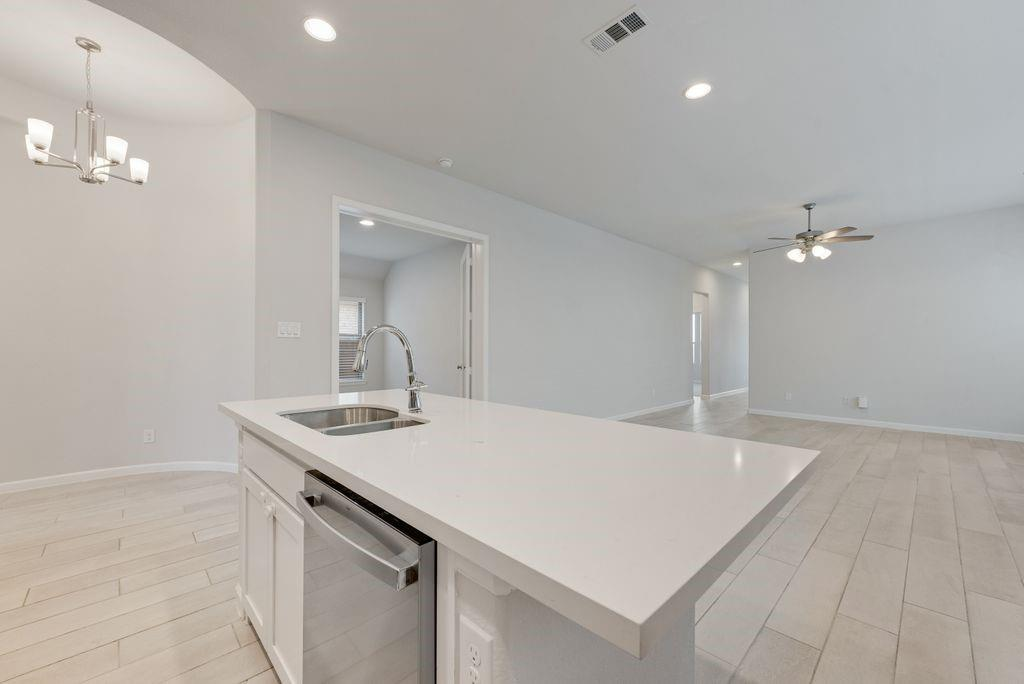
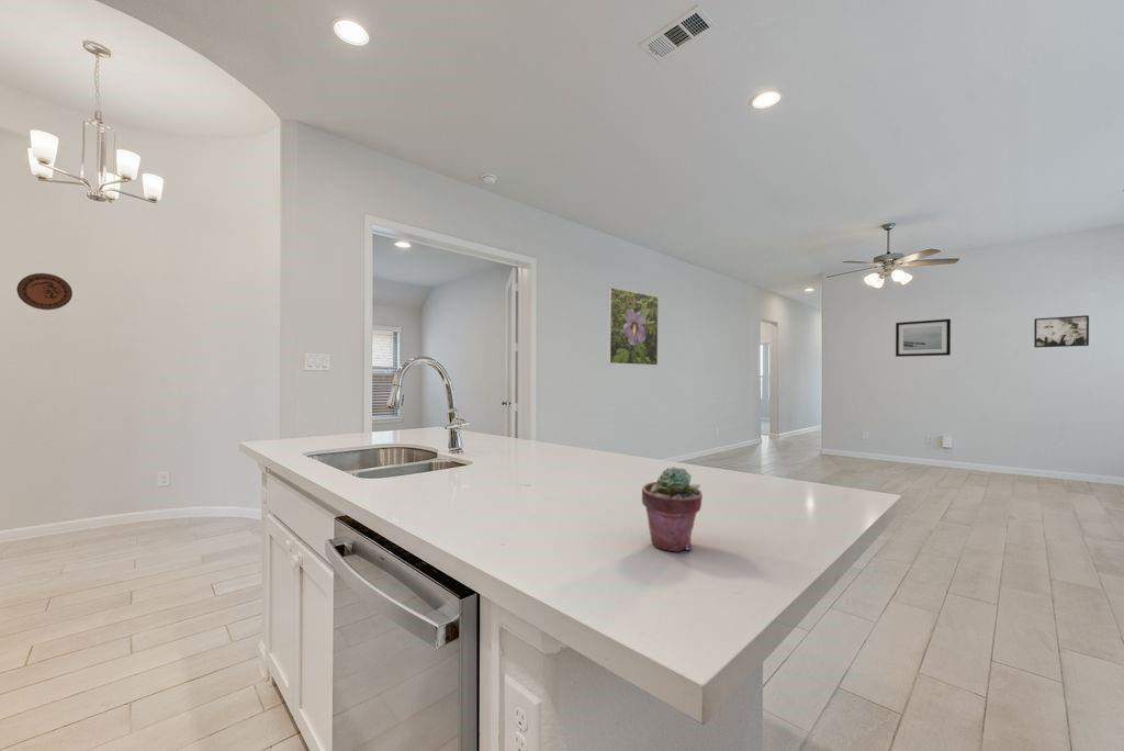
+ wall art (922, 338)
+ decorative plate (45, 291)
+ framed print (633, 328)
+ potted succulent (671, 505)
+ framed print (1060, 332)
